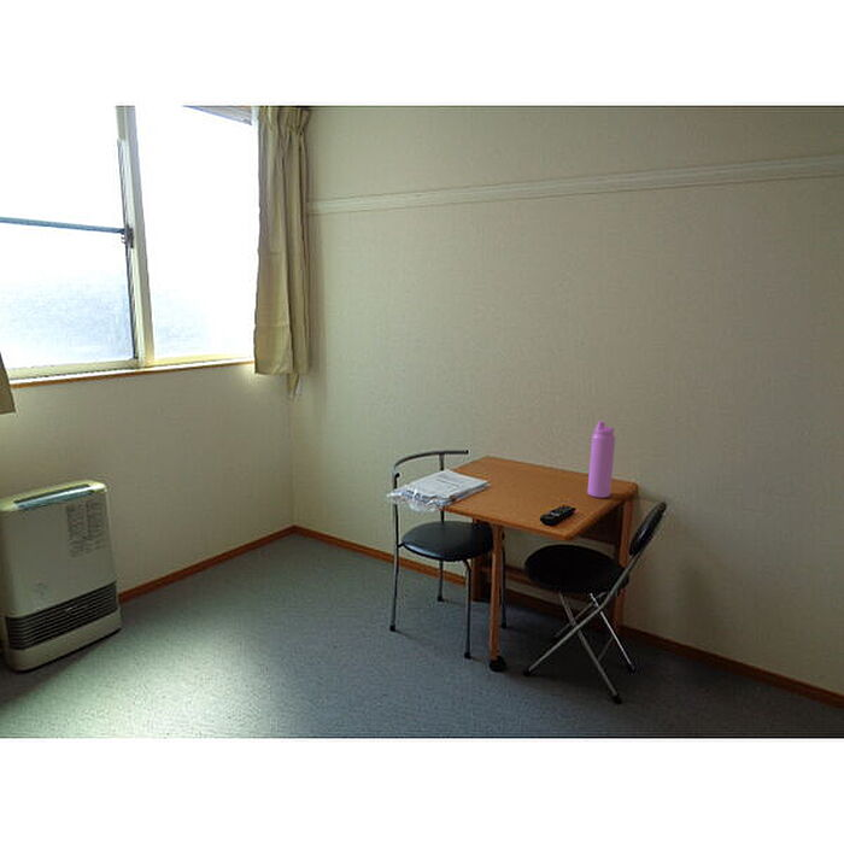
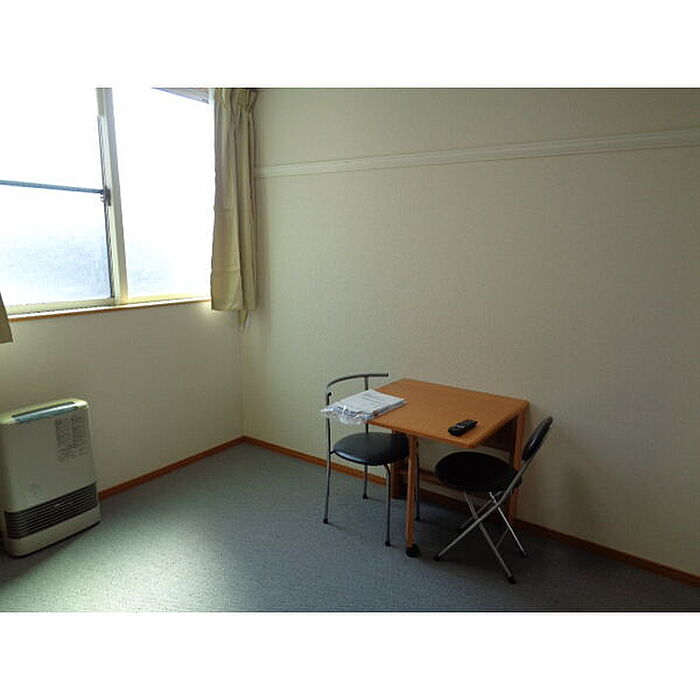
- water bottle (602, 458)
